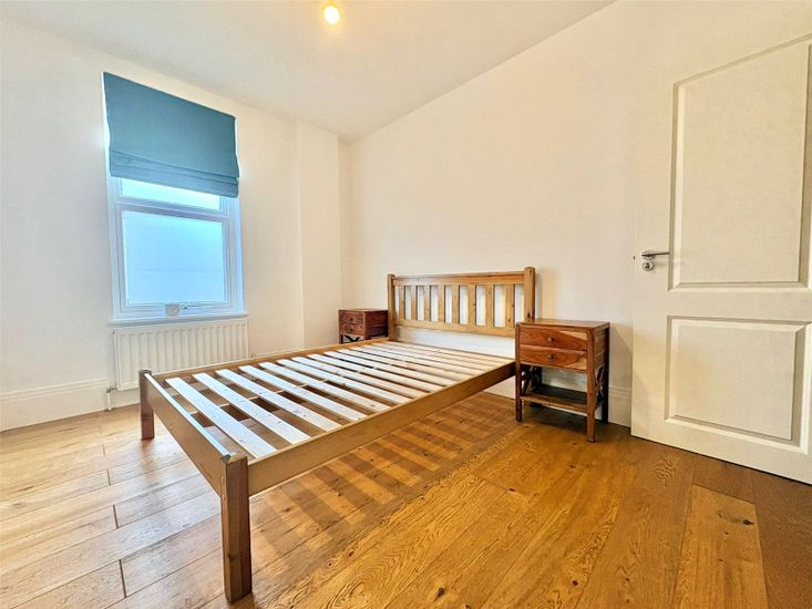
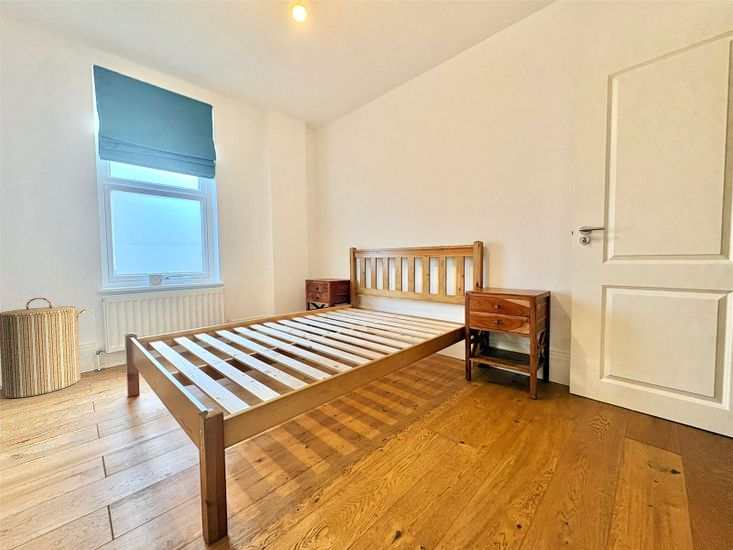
+ laundry hamper (42, 342)
